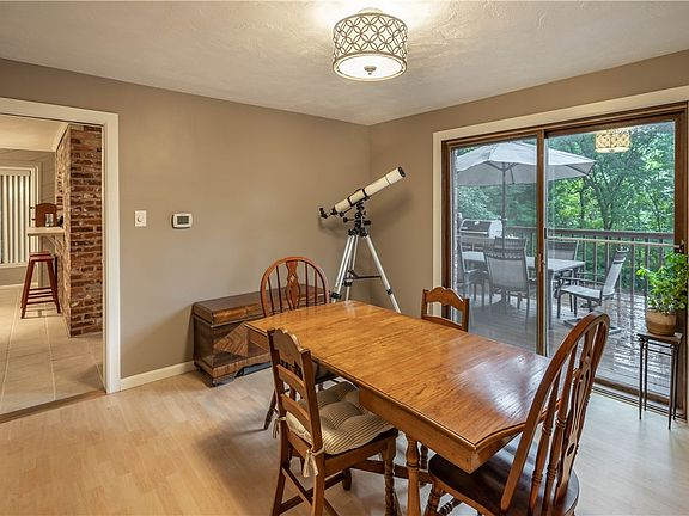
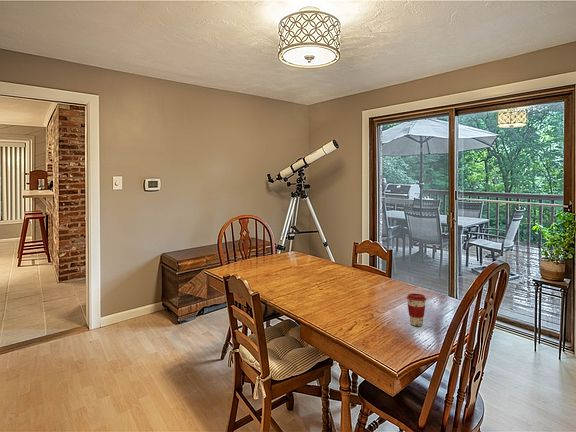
+ coffee cup (416, 309)
